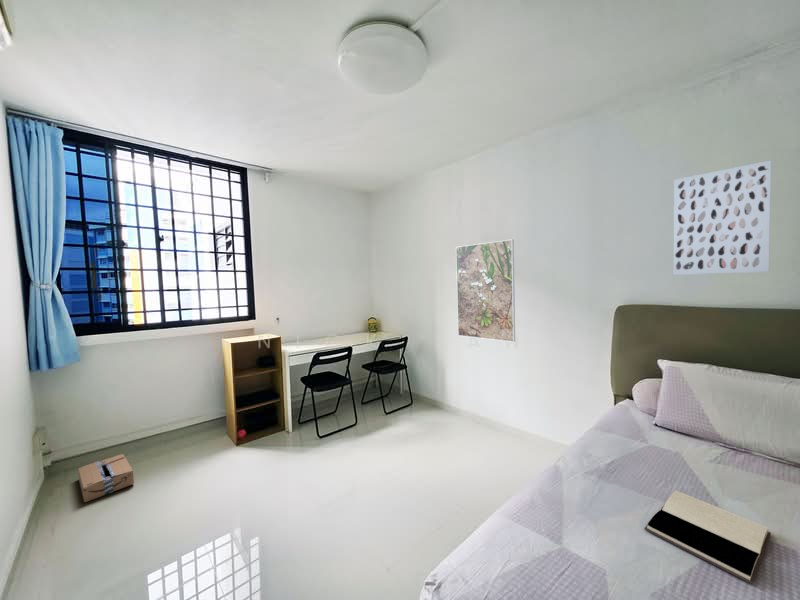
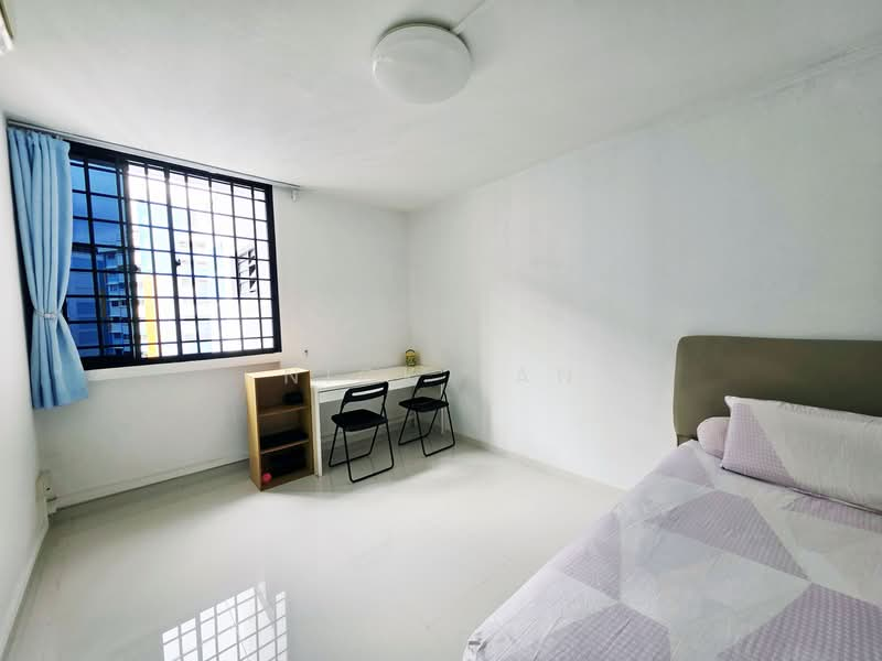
- wall art (718, 222)
- book (706, 528)
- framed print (483, 291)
- cardboard box (104, 475)
